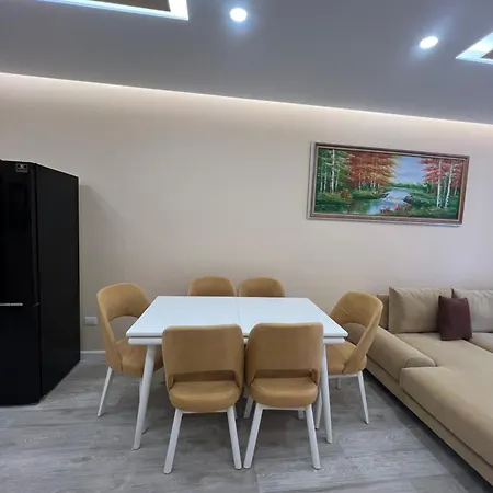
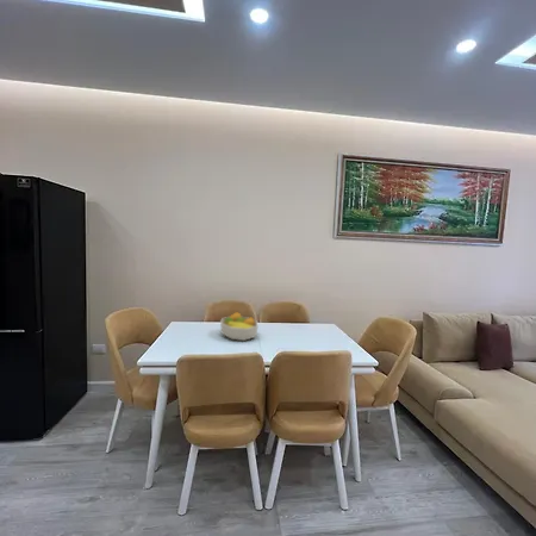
+ fruit bowl (238, 325)
